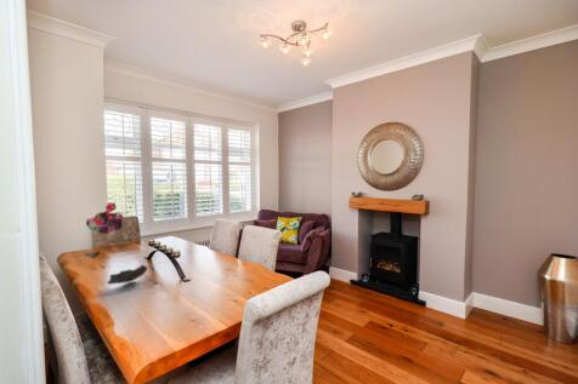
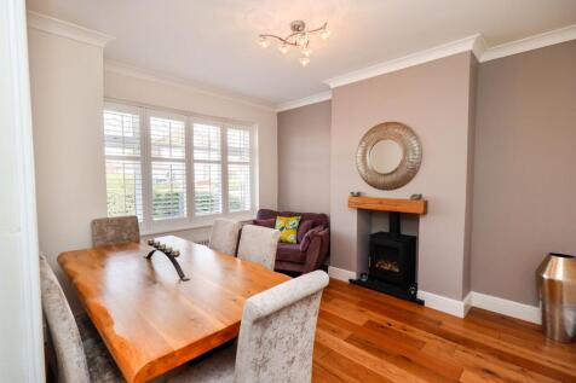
- flower bouquet (109, 231)
